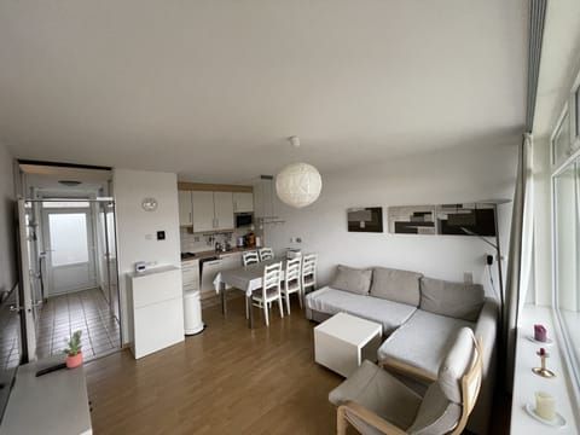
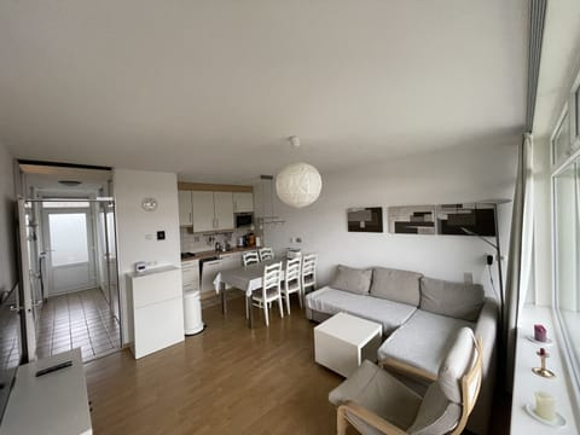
- potted plant (66, 349)
